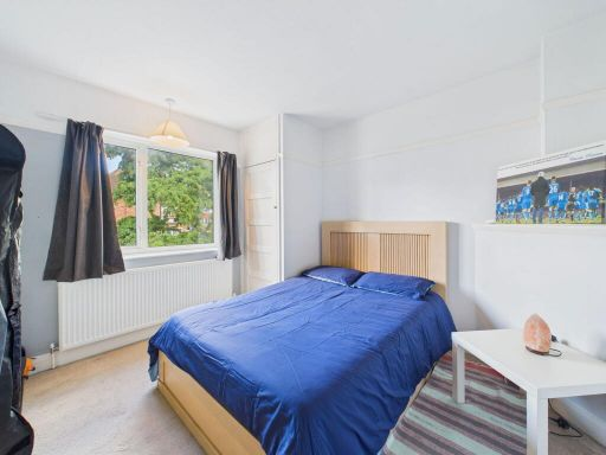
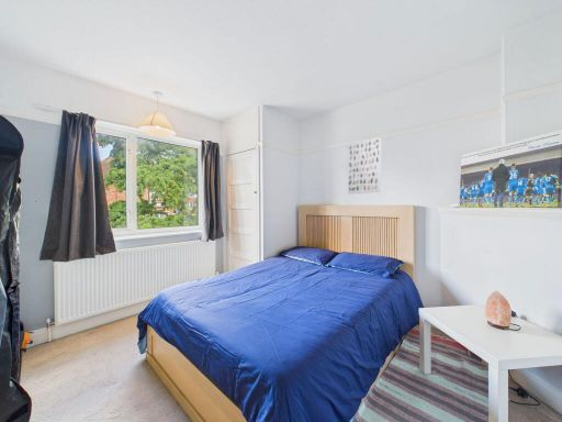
+ wall art (363, 167)
